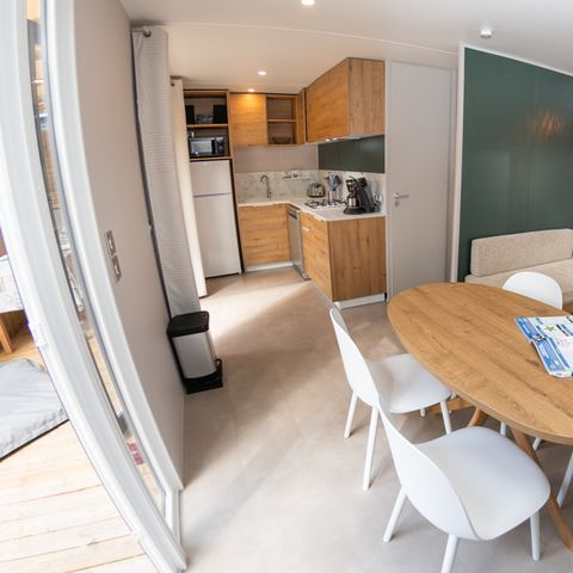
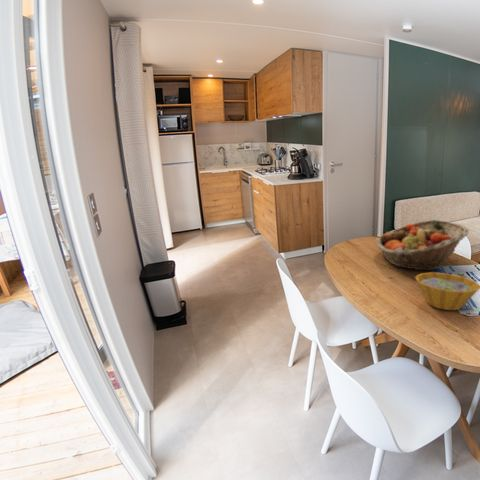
+ fruit basket (418, 242)
+ bowl (444, 292)
